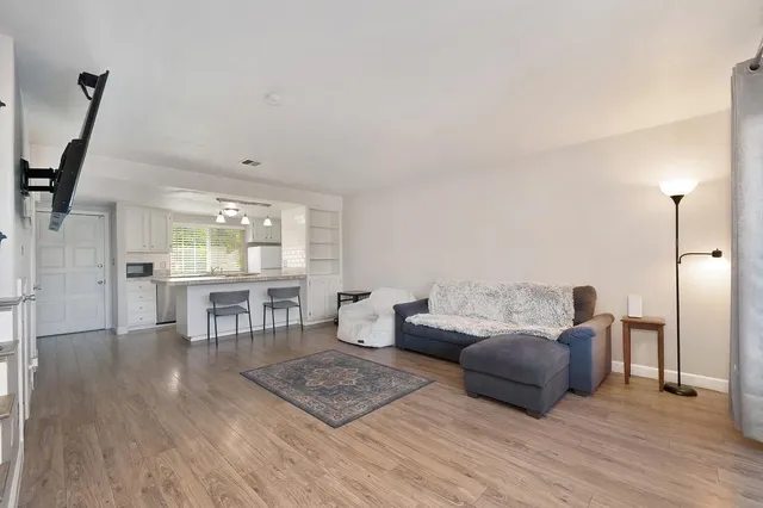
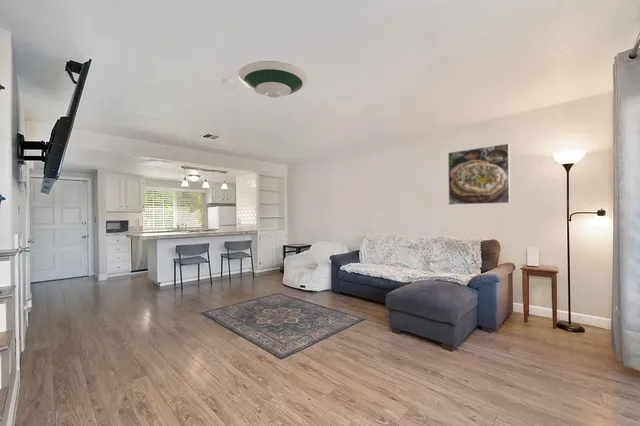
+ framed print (477, 176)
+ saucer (273, 87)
